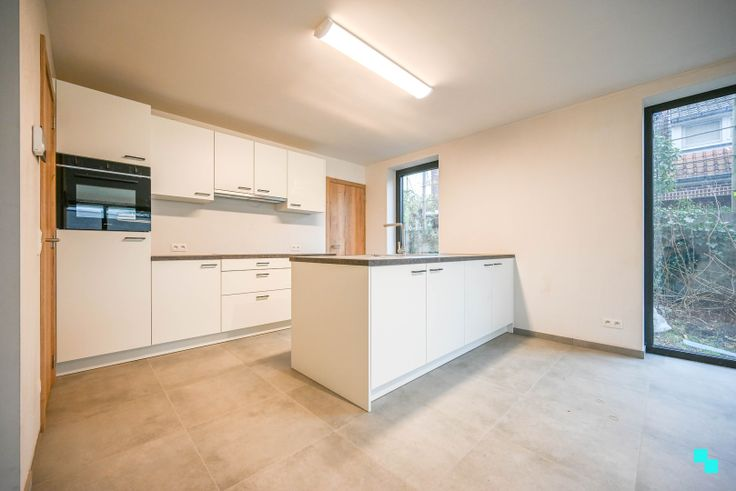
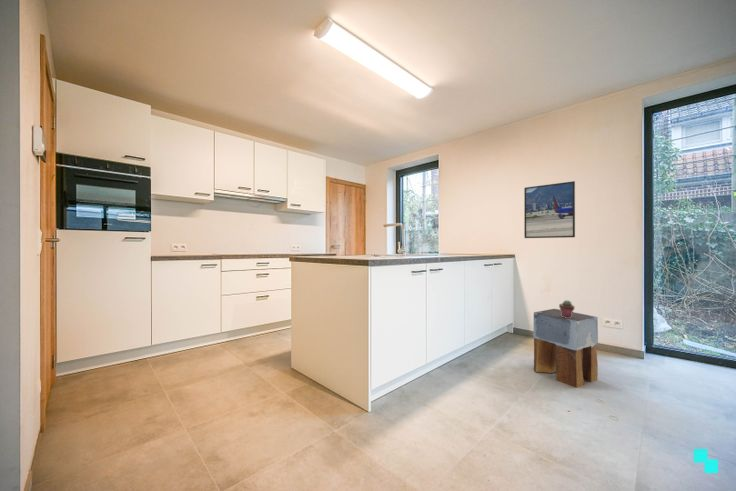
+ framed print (548, 211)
+ stool (564, 344)
+ potted succulent (566, 308)
